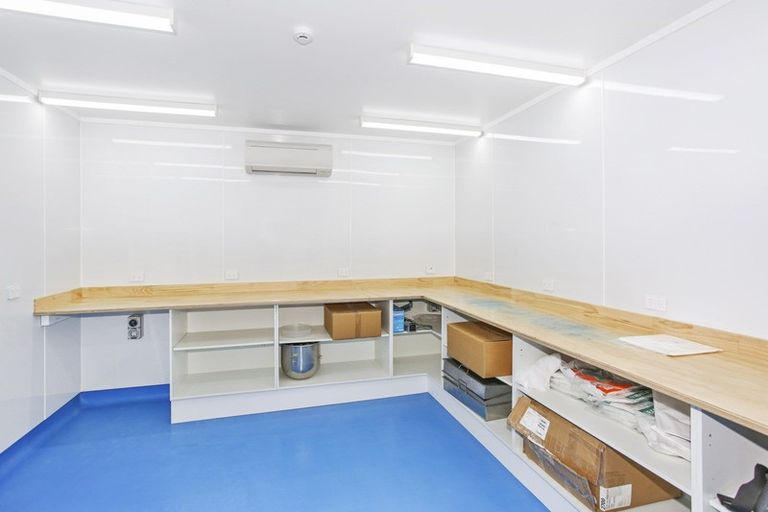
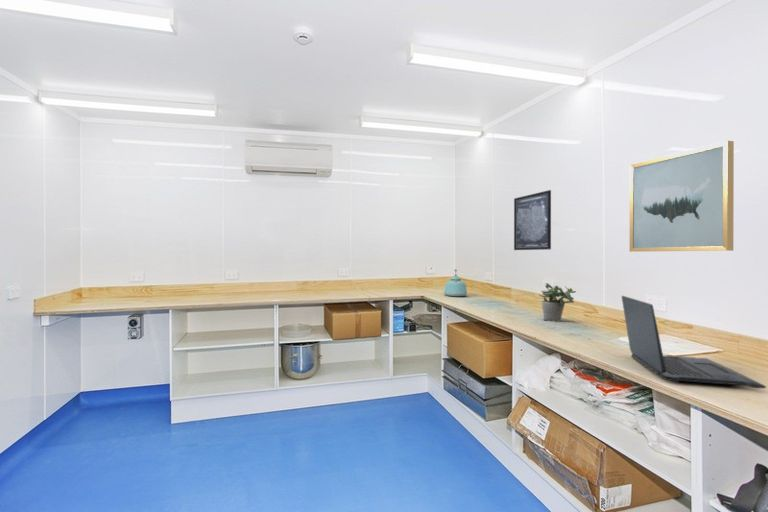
+ kettle (455, 282)
+ potted plant (557, 302)
+ wall art (675, 202)
+ wall art (531, 222)
+ laptop (678, 356)
